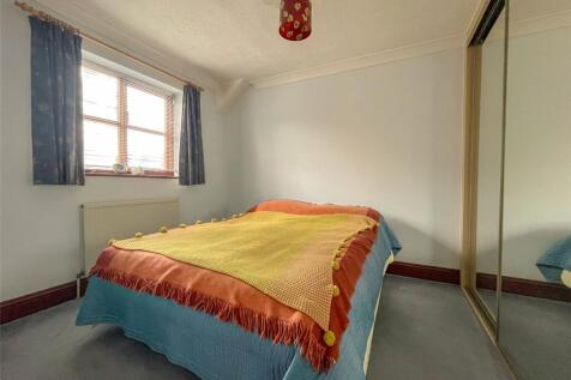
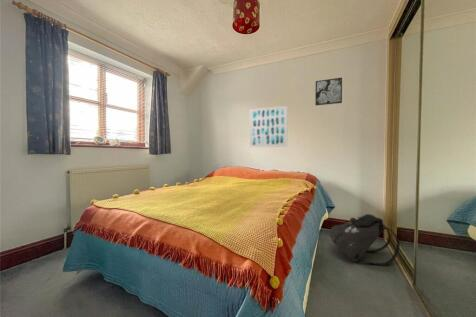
+ wall art (328, 91)
+ backpack (361, 235)
+ wall art (267, 127)
